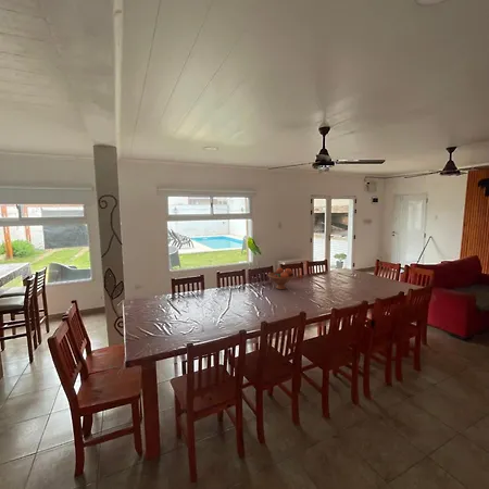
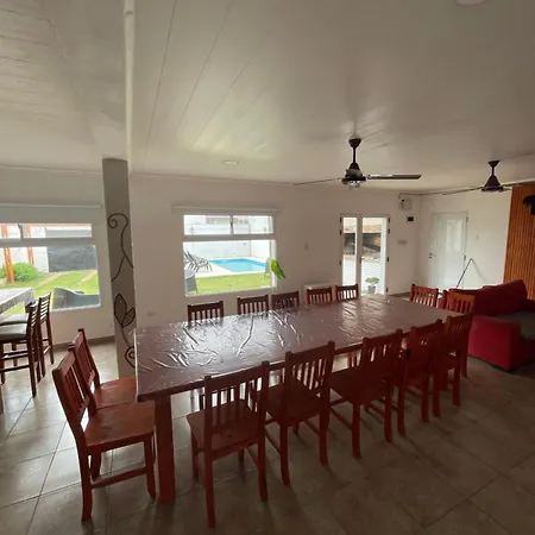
- fruit bowl (280, 278)
